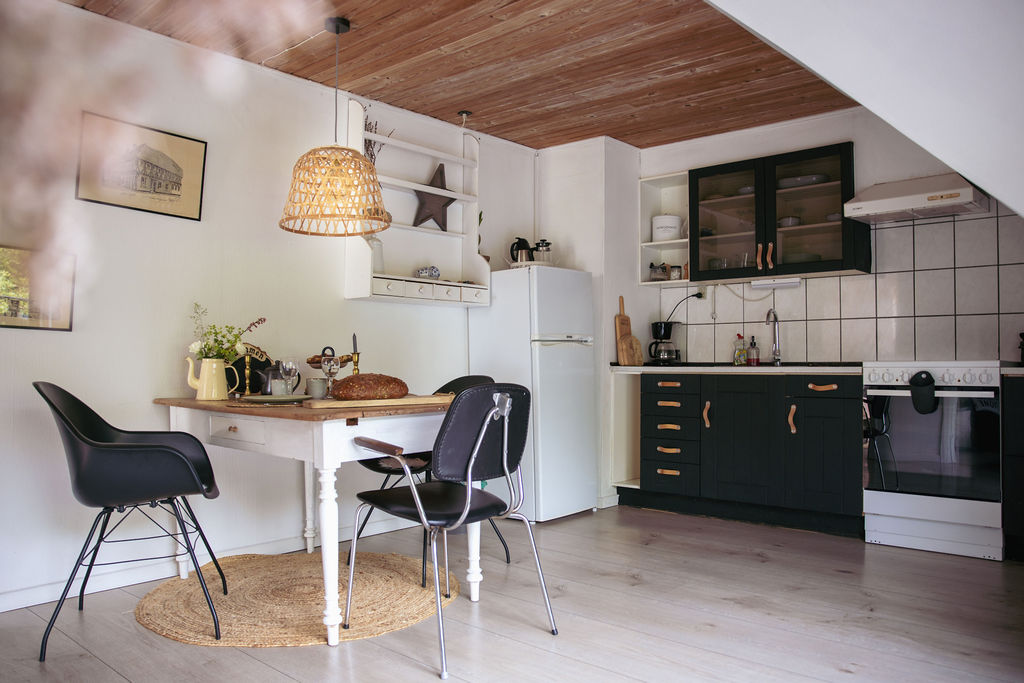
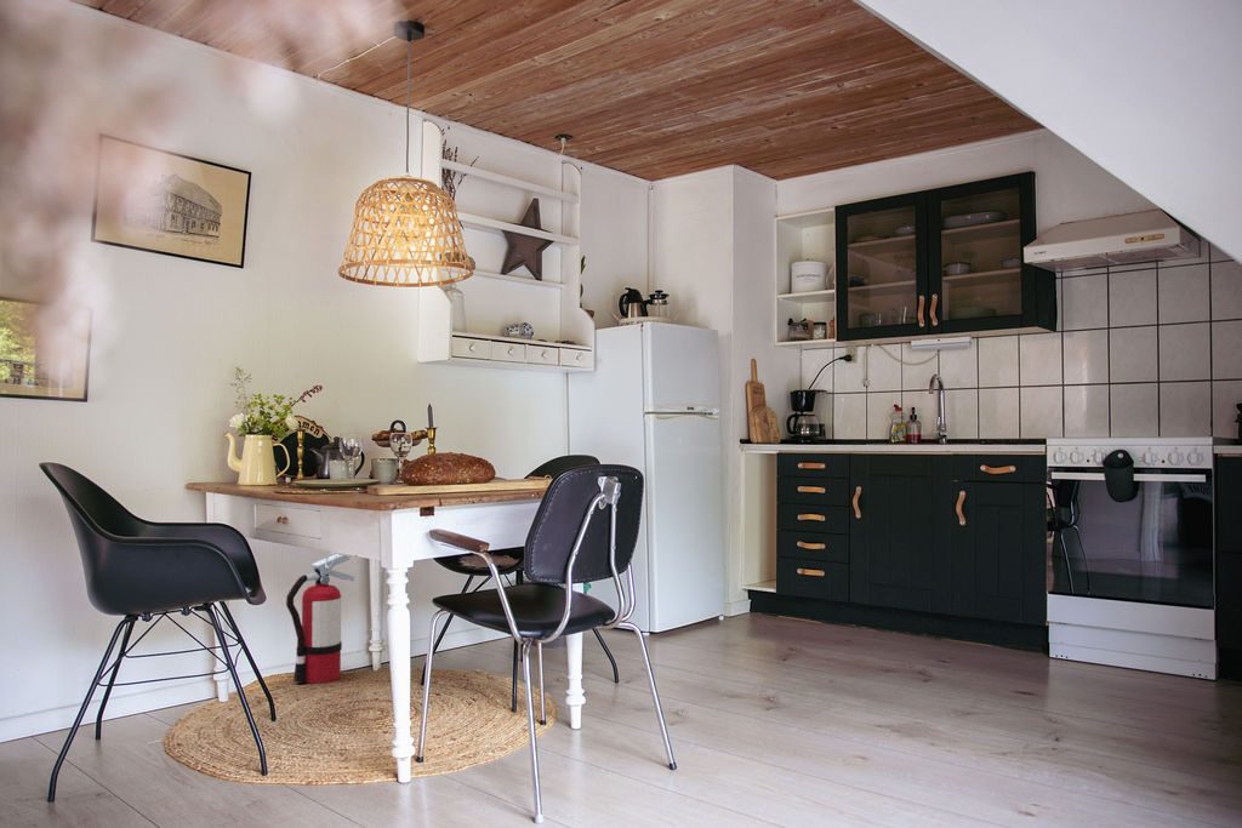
+ fire extinguisher (320, 615)
